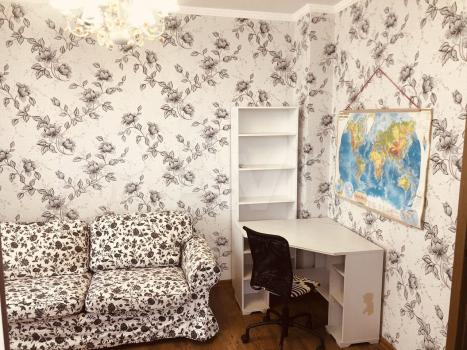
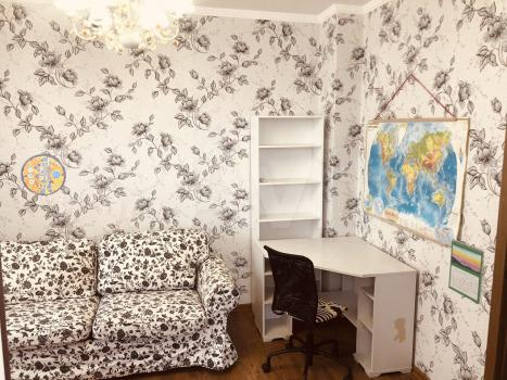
+ calendar (465, 269)
+ manhole cover (43, 175)
